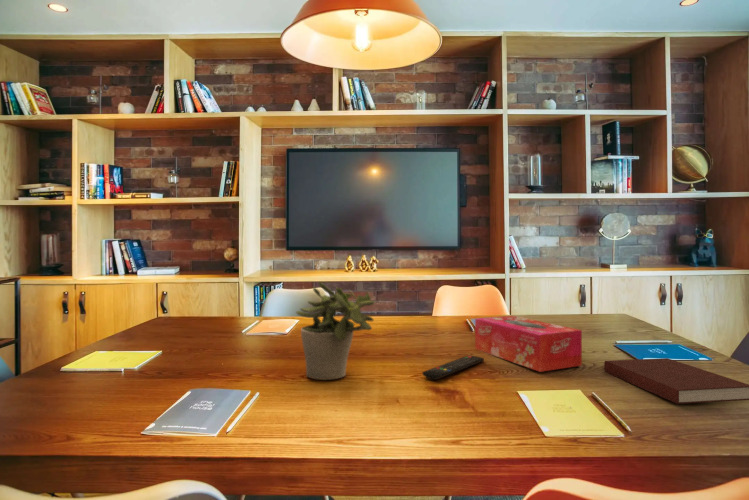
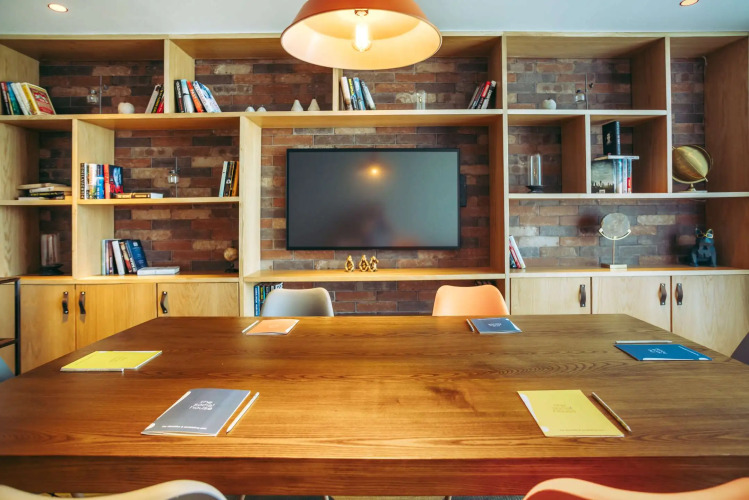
- notebook (671, 378)
- remote control (455, 366)
- tissue box (524, 340)
- potted plant (339, 328)
